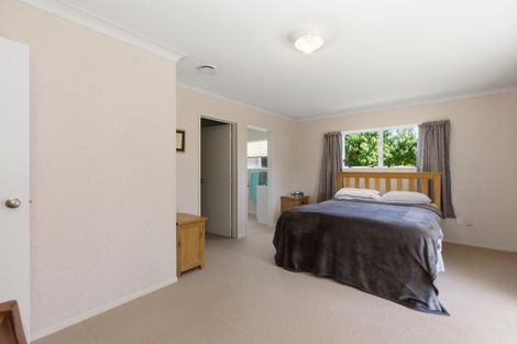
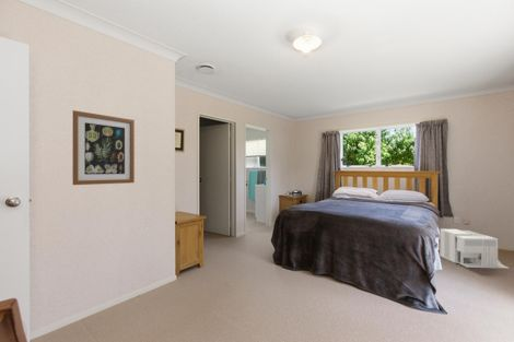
+ wall art (105, 150)
+ architectural model (471, 247)
